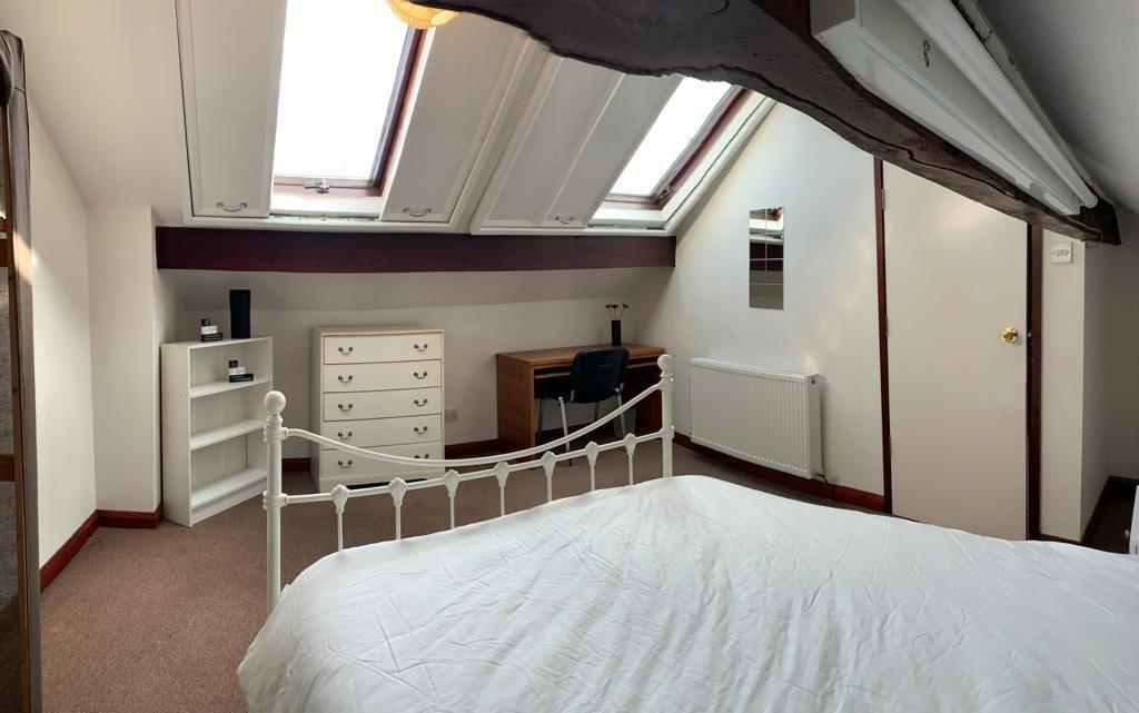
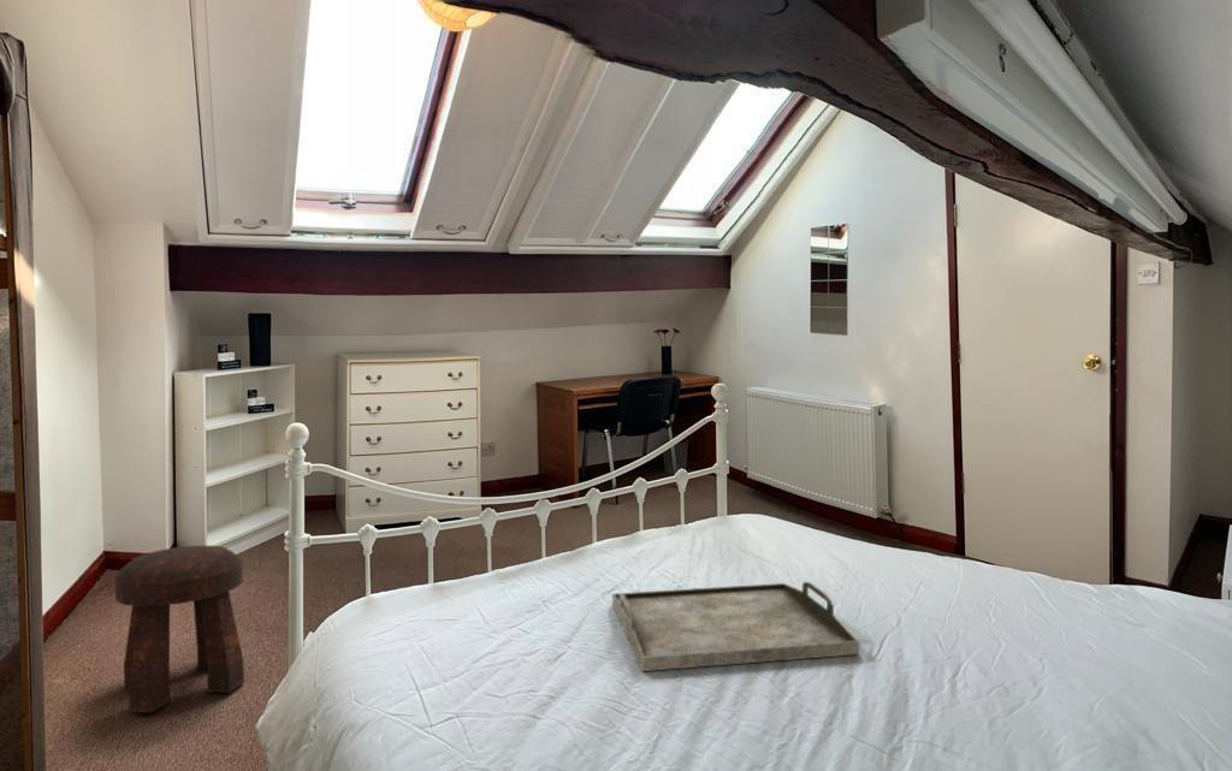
+ serving tray (723, 610)
+ stool (195, 619)
